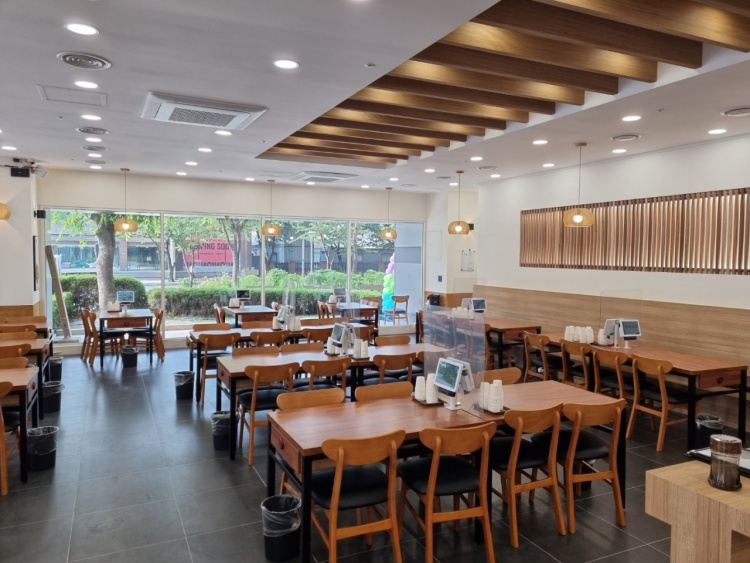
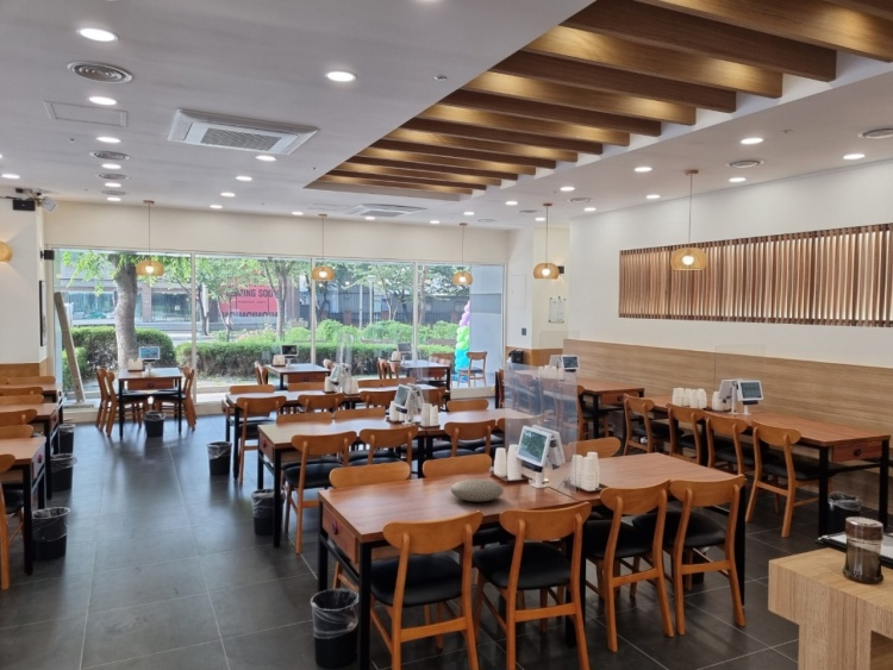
+ plate (476, 489)
